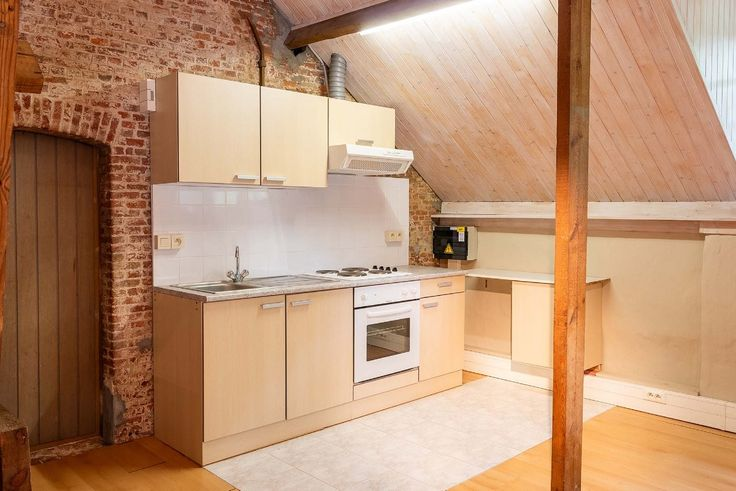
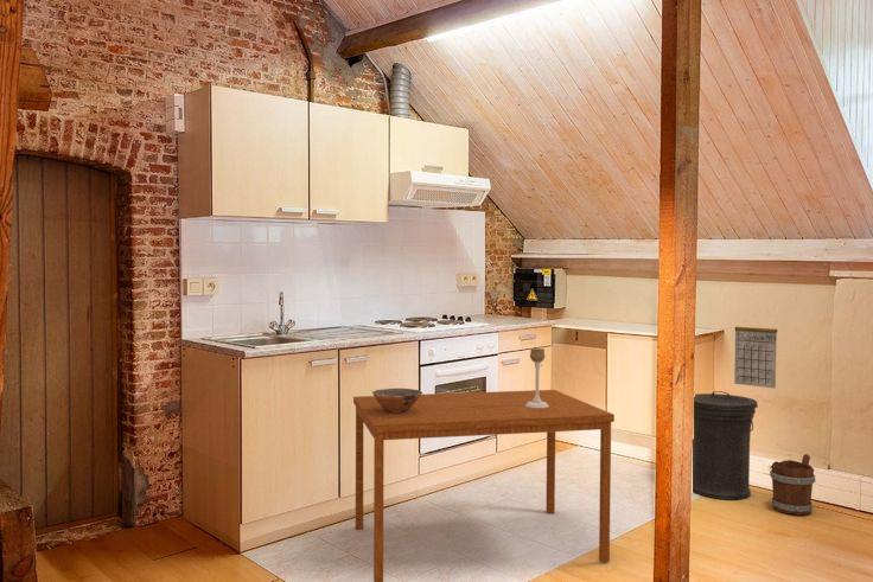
+ calendar (754, 350)
+ bucket (796, 482)
+ candle holder (536, 377)
+ bowl (396, 401)
+ dining table (474, 435)
+ trash can (719, 441)
